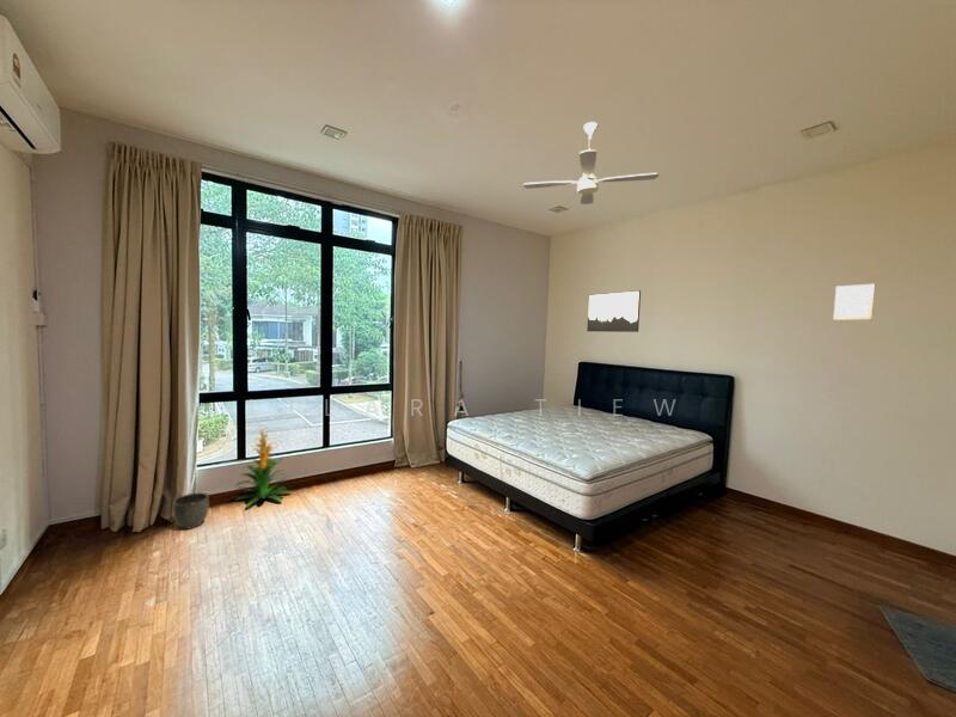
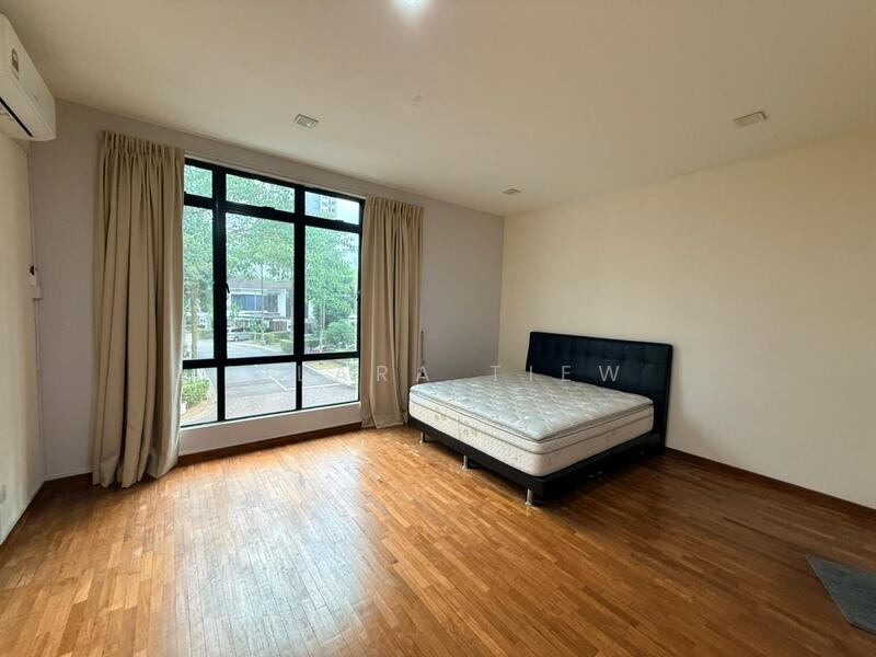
- ceiling fan (588, 159)
- picture frame (853, 302)
- planter (191, 511)
- wall art (612, 312)
- indoor plant (263, 462)
